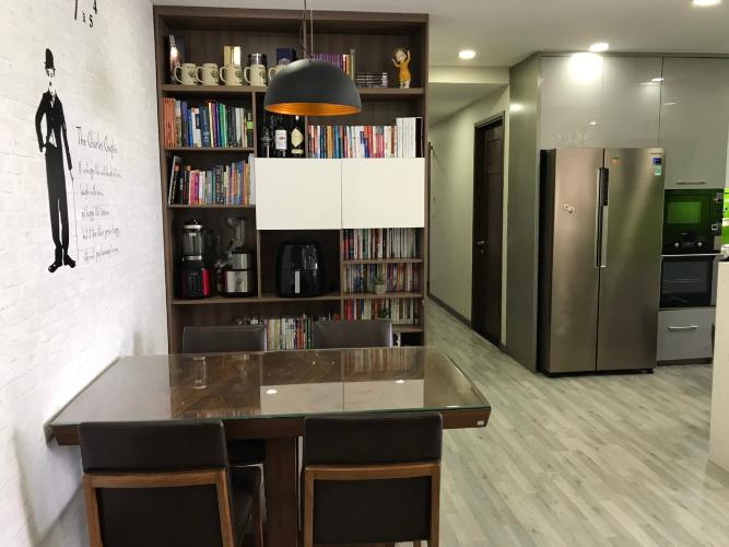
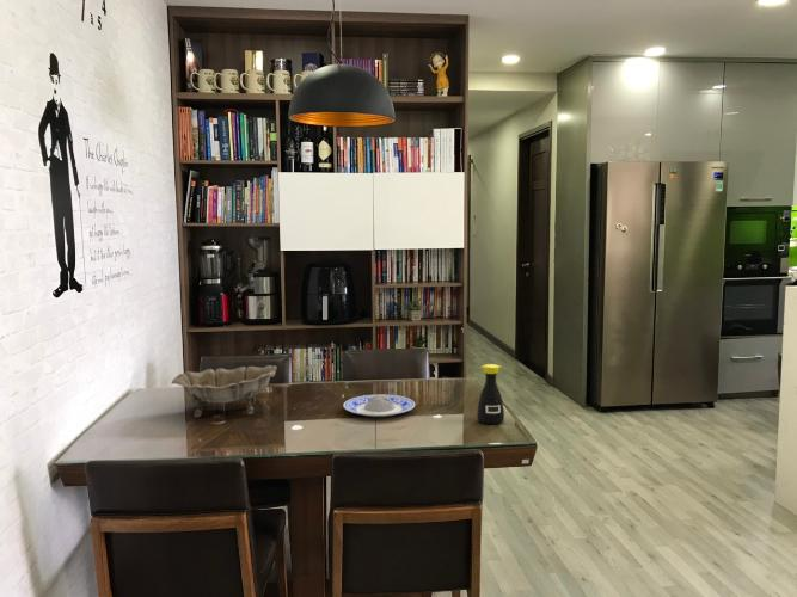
+ bottle (490, 393)
+ decorative bowl (225, 389)
+ plate (379, 404)
